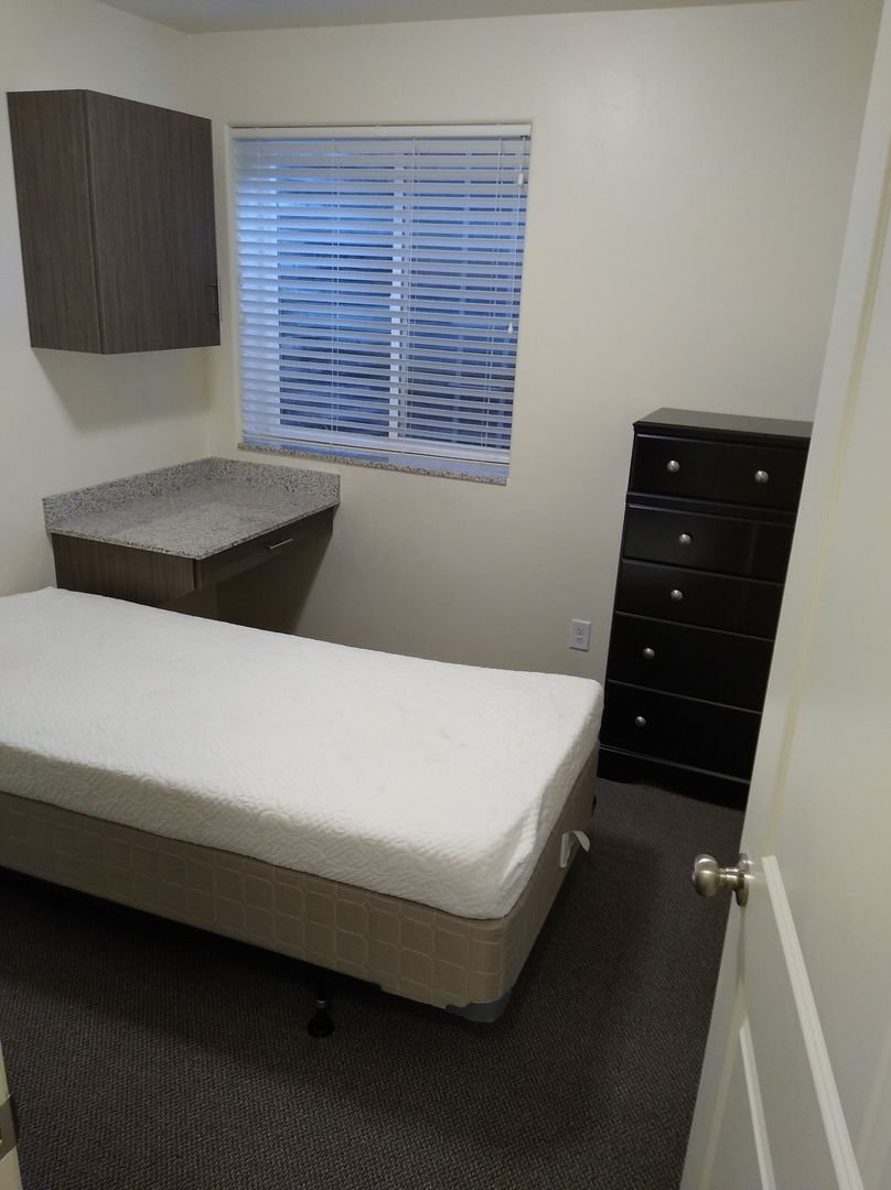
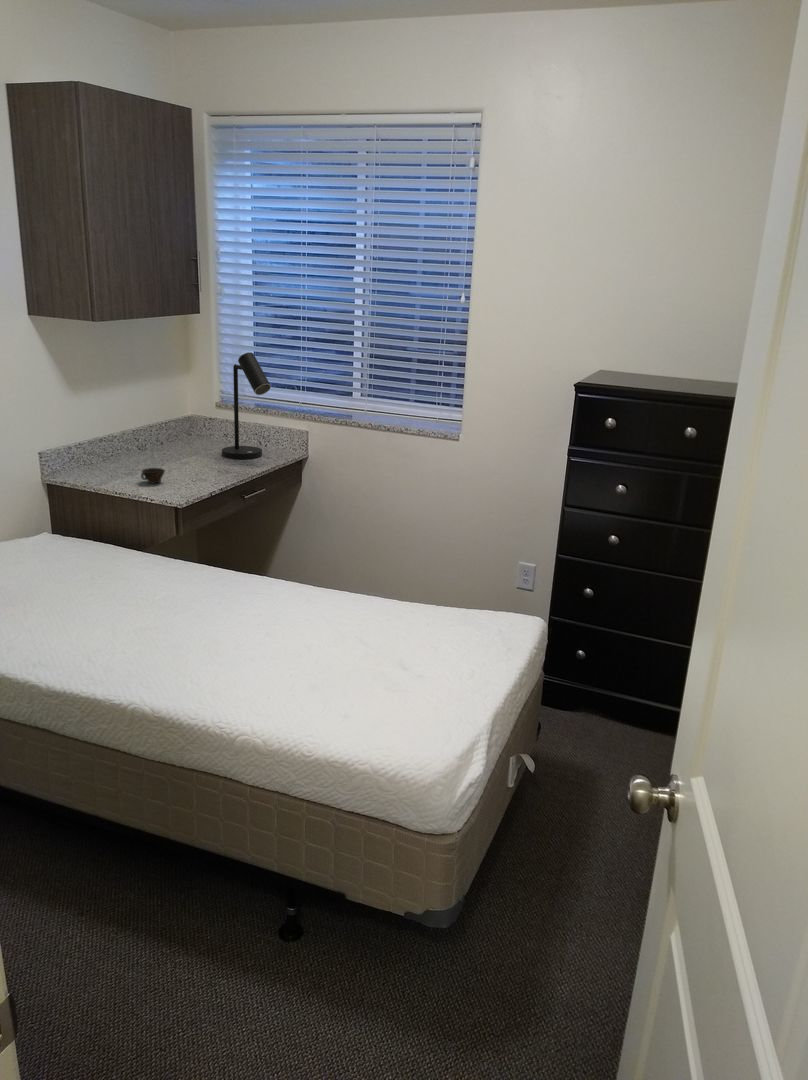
+ desk lamp (237, 405)
+ cup (152, 476)
